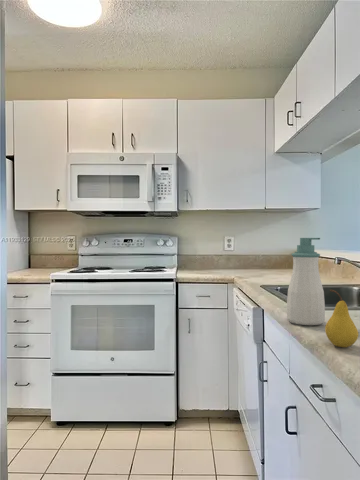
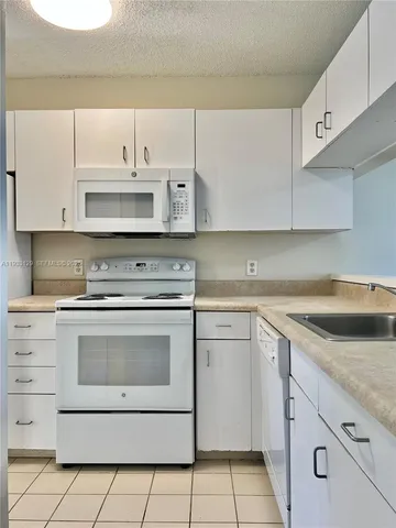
- fruit (341, 317)
- soap bottle (305, 279)
